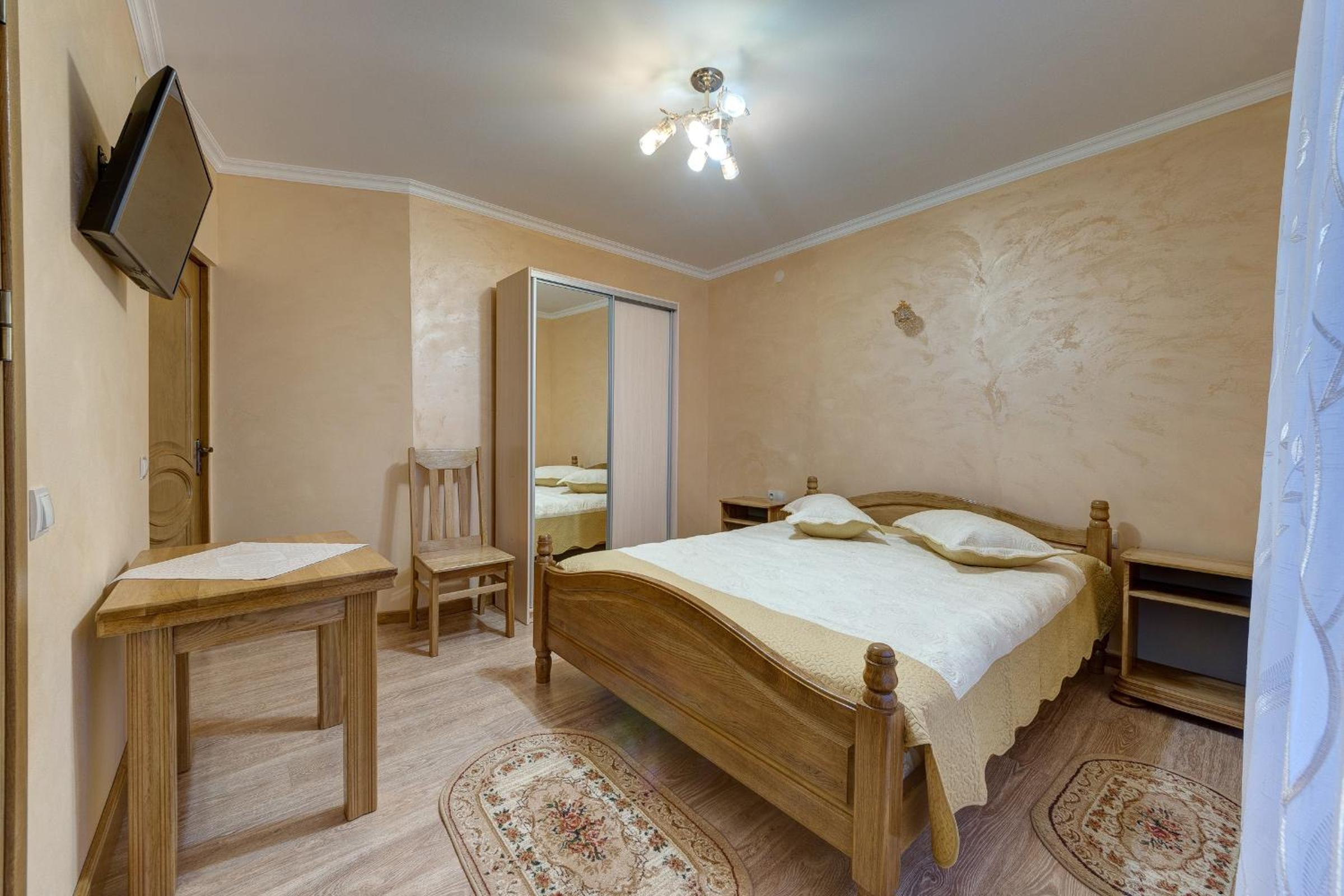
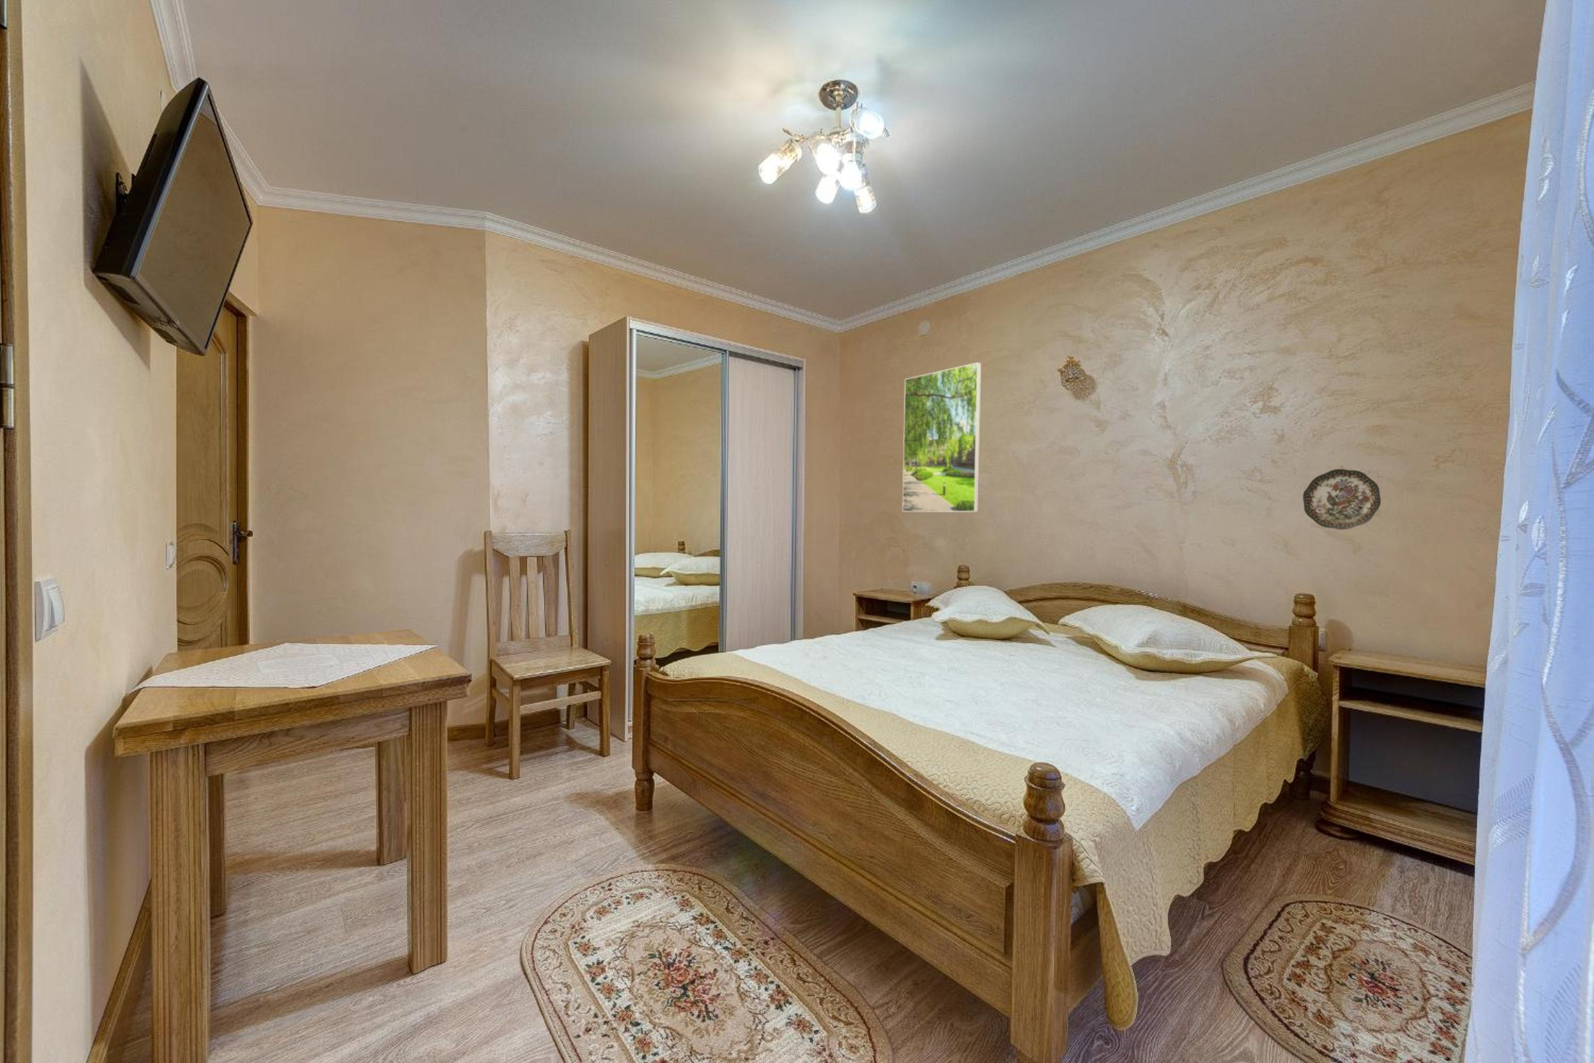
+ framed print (939, 441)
+ decorative plate (1341, 499)
